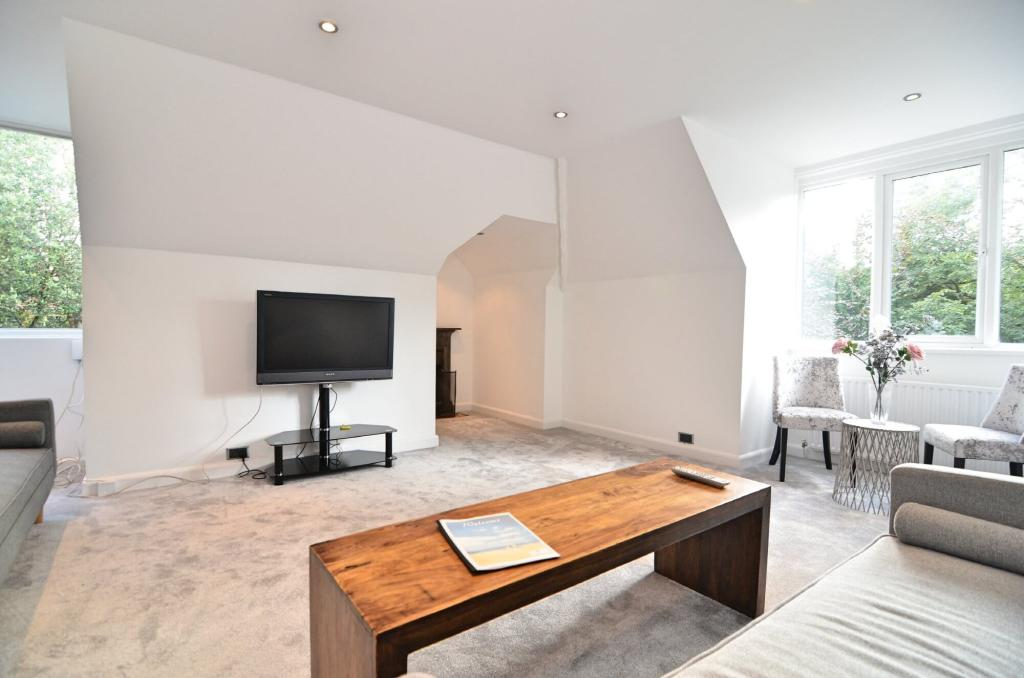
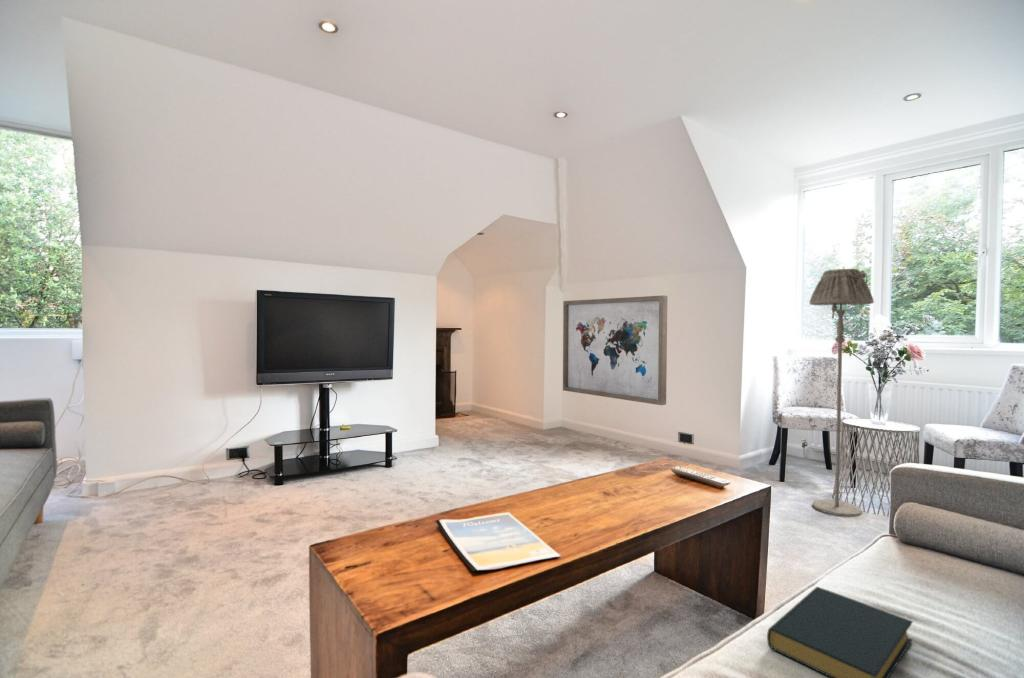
+ hardback book (840, 633)
+ wall art (609, 347)
+ floor lamp (838, 390)
